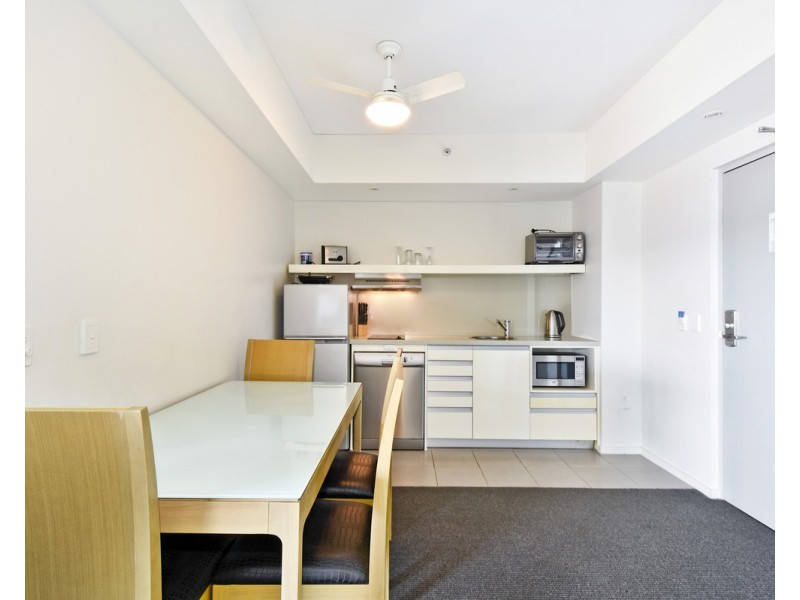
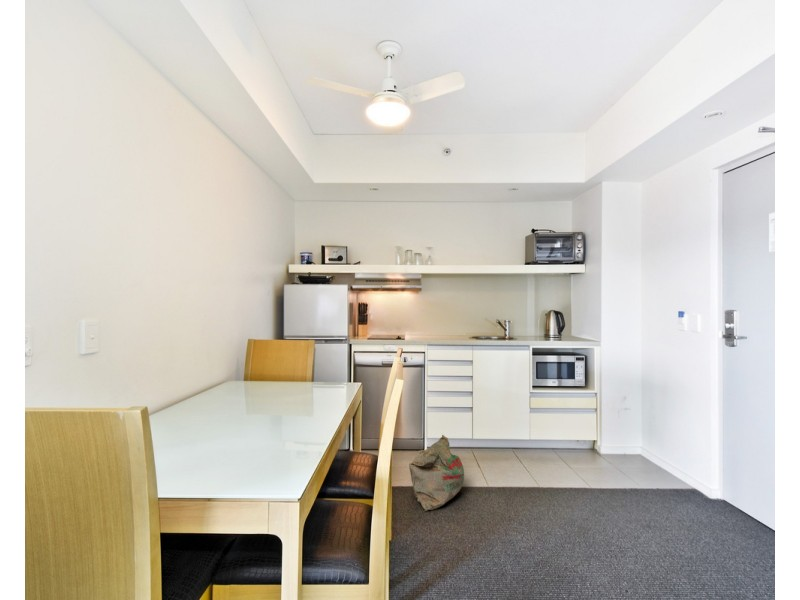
+ bag (437, 468)
